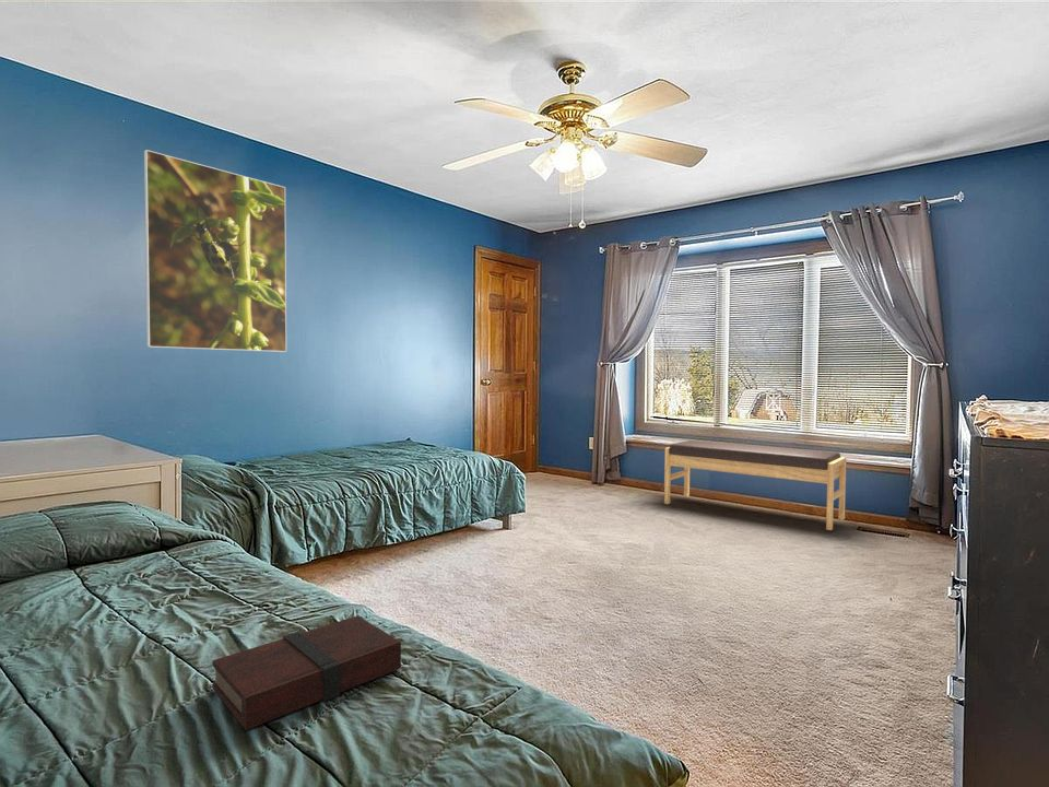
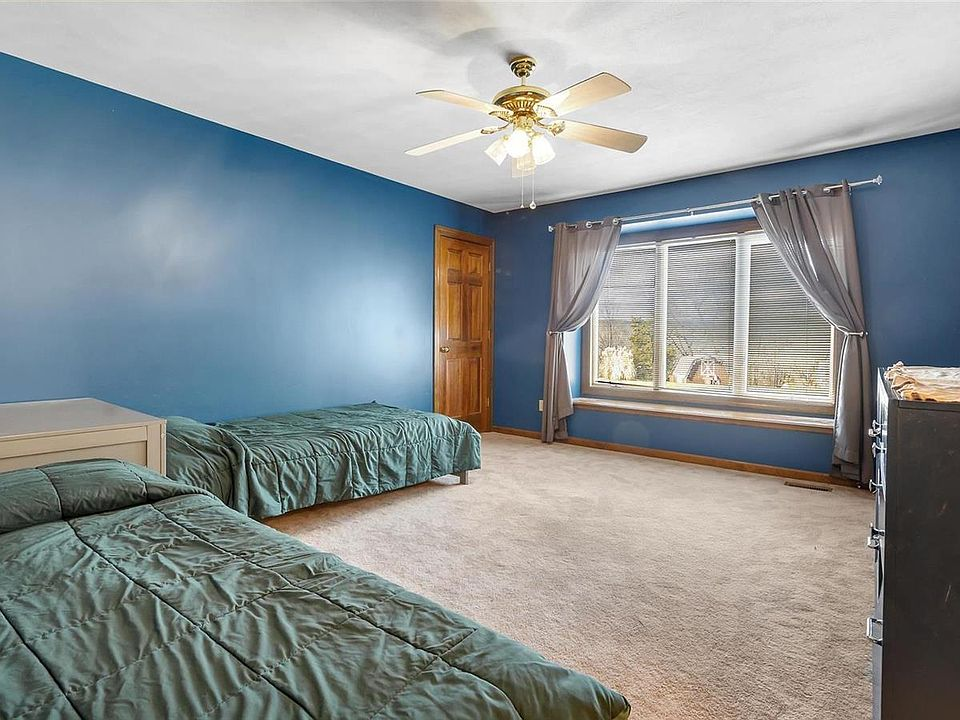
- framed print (222, 260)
- book (309, 663)
- bench (752, 474)
